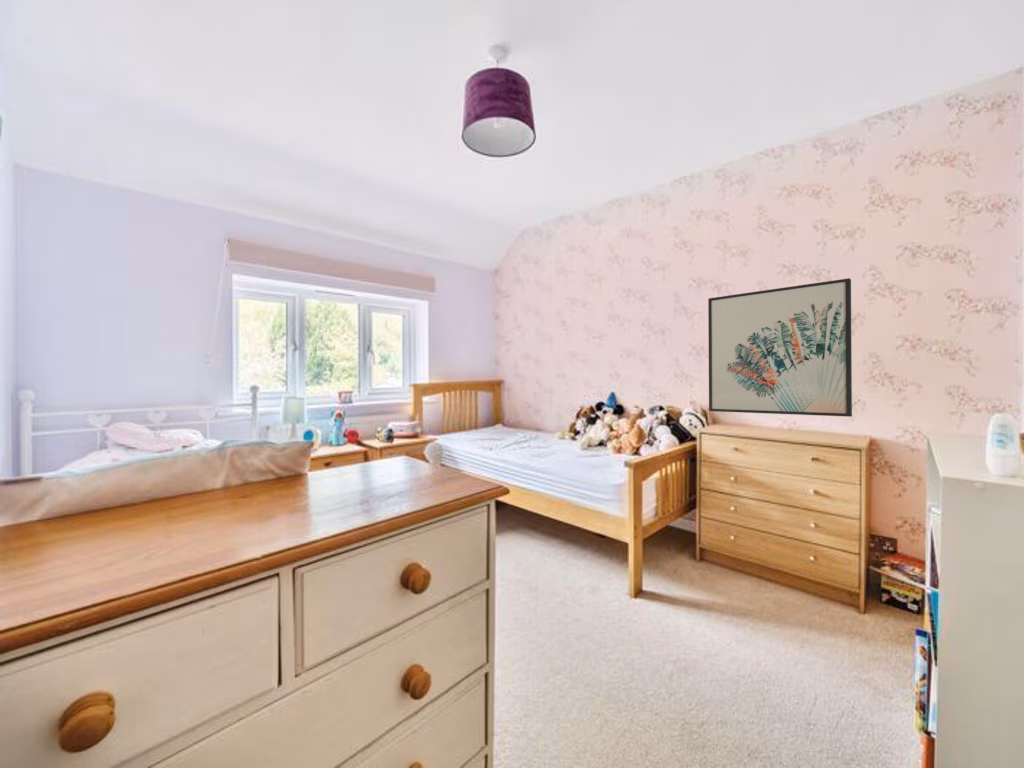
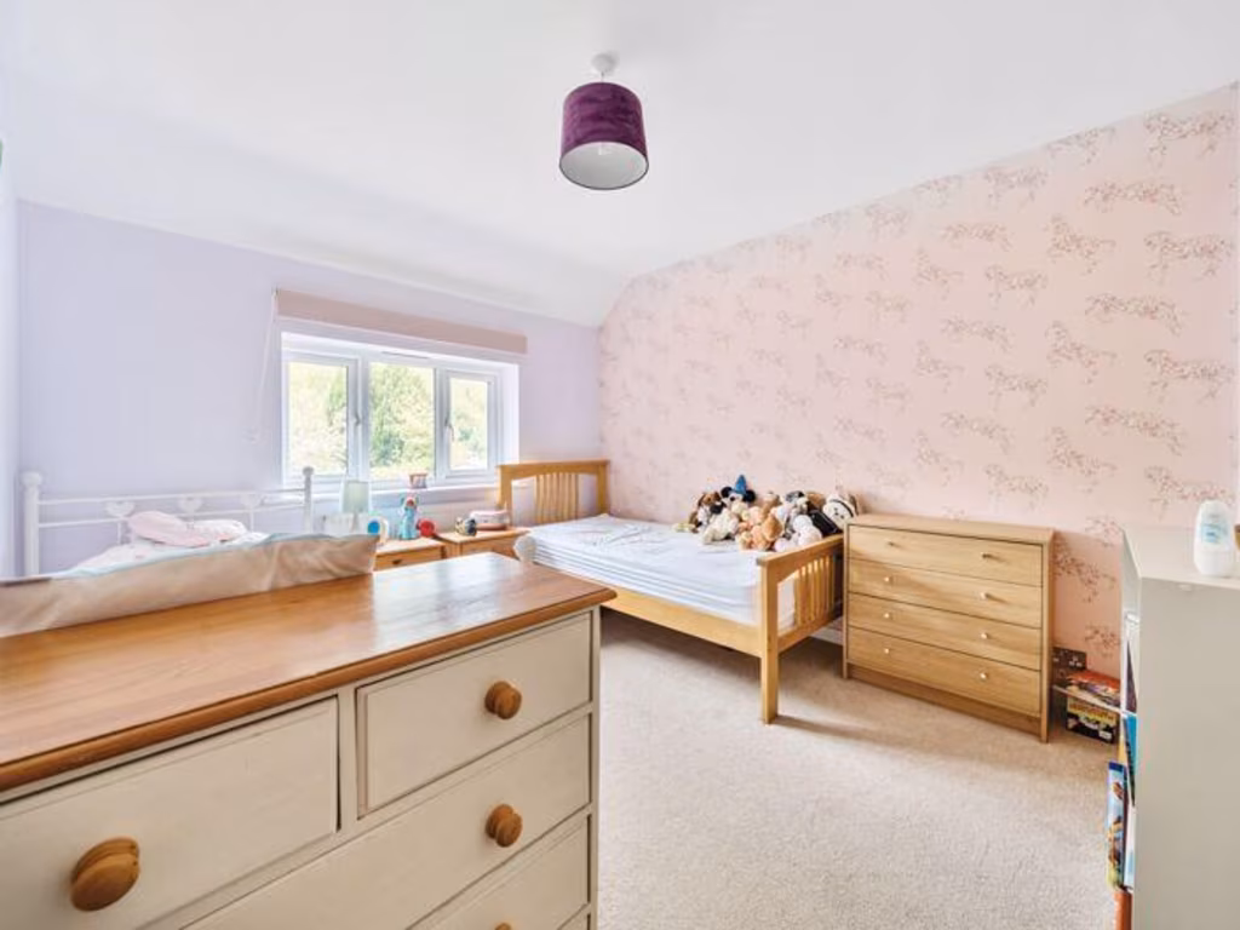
- wall art (773, 351)
